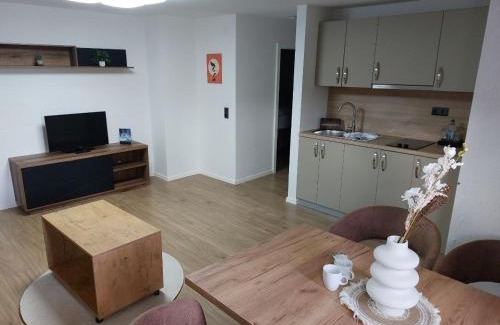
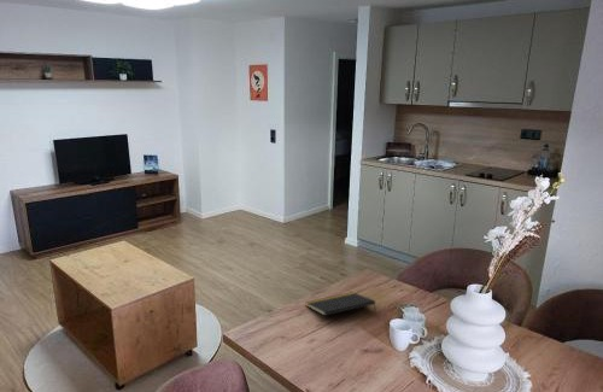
+ notepad (339, 303)
